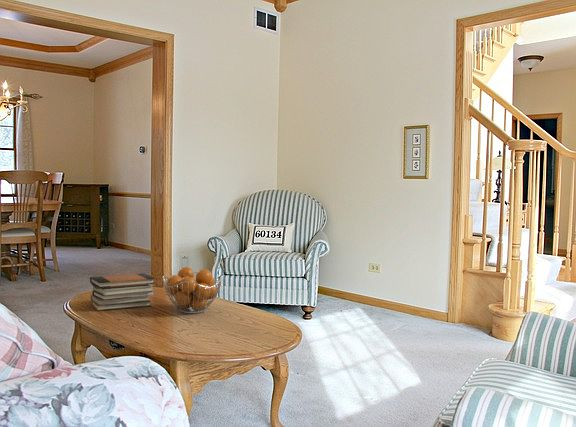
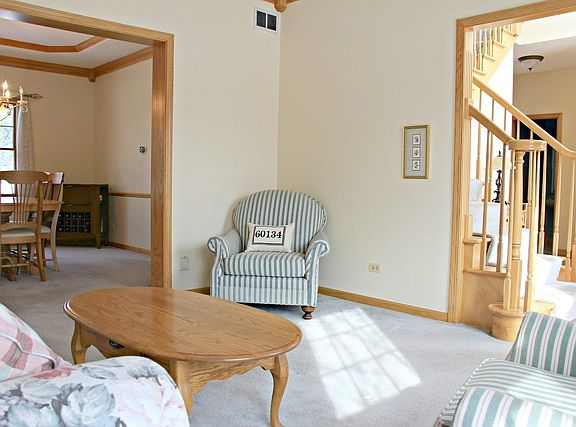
- book stack (122, 291)
- fruit basket (192, 289)
